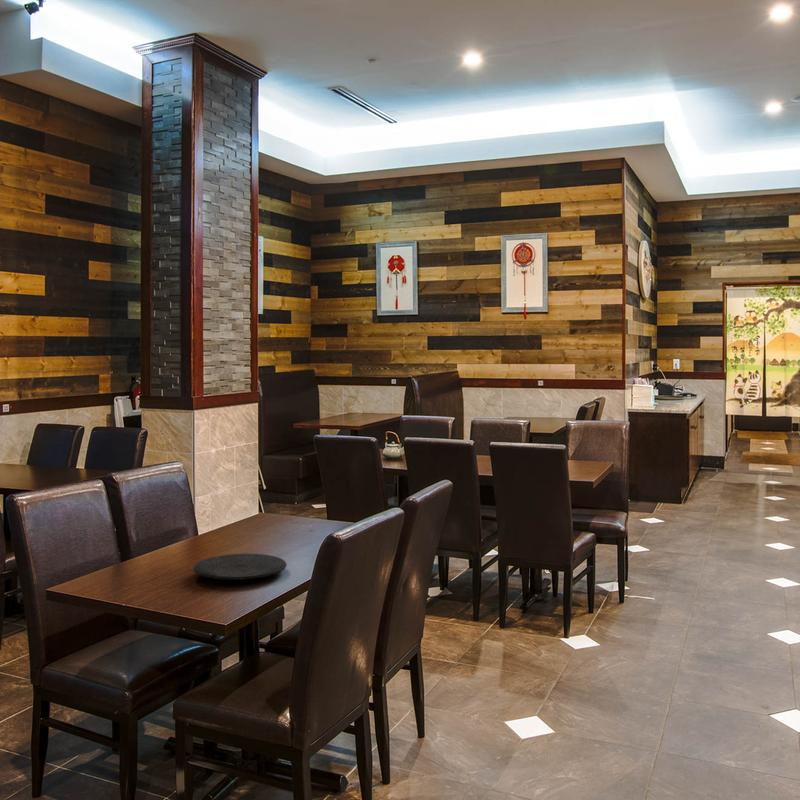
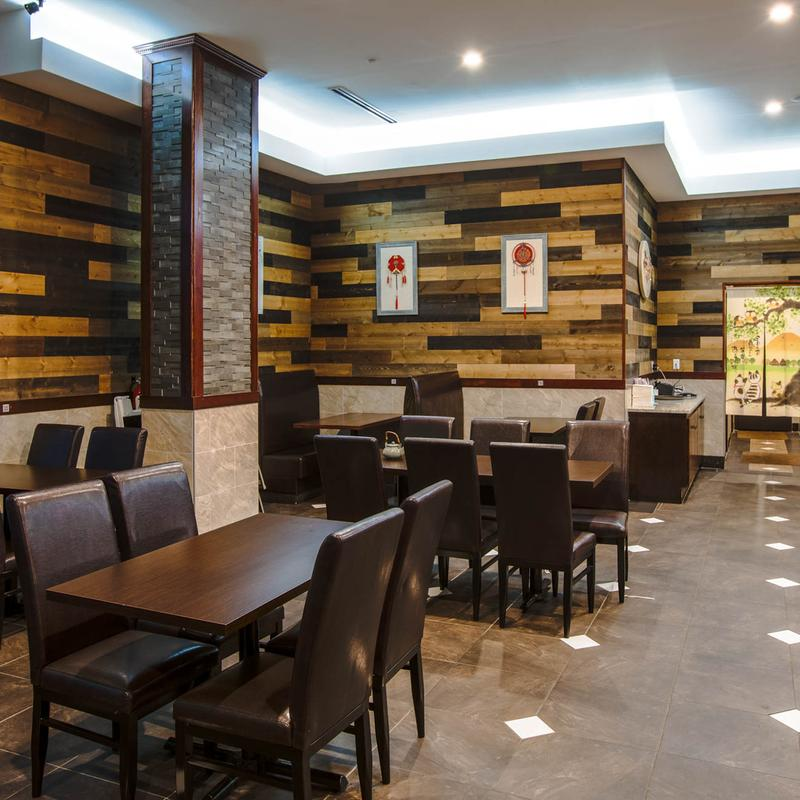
- plate (240, 569)
